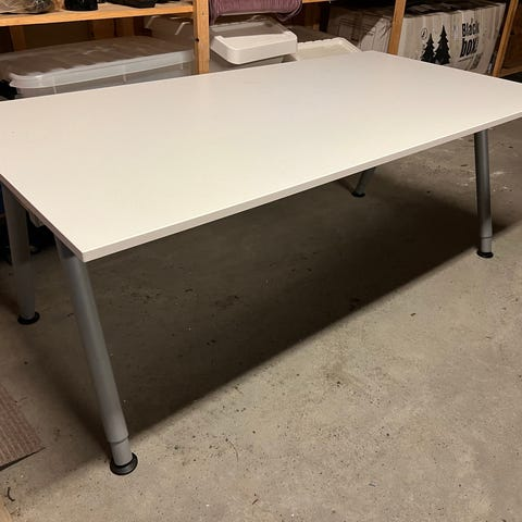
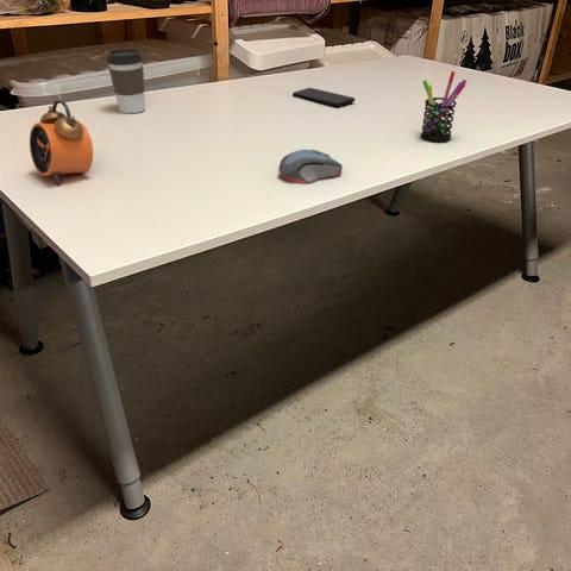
+ smartphone (322, 96)
+ alarm clock (58, 140)
+ pen holder (438, 105)
+ coffee cup (127, 81)
+ computer mouse (309, 162)
